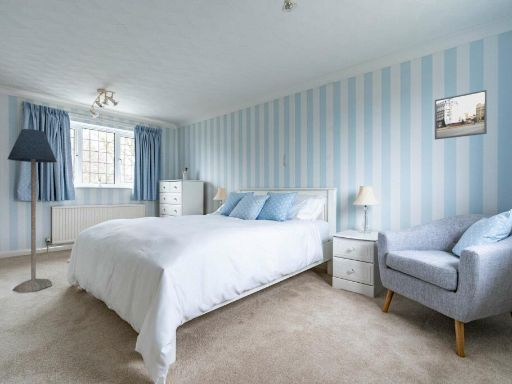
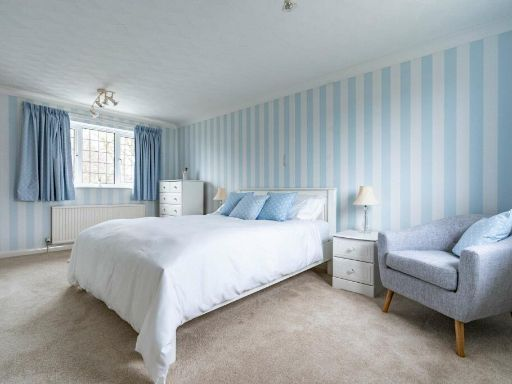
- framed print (459, 116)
- floor lamp (33, 208)
